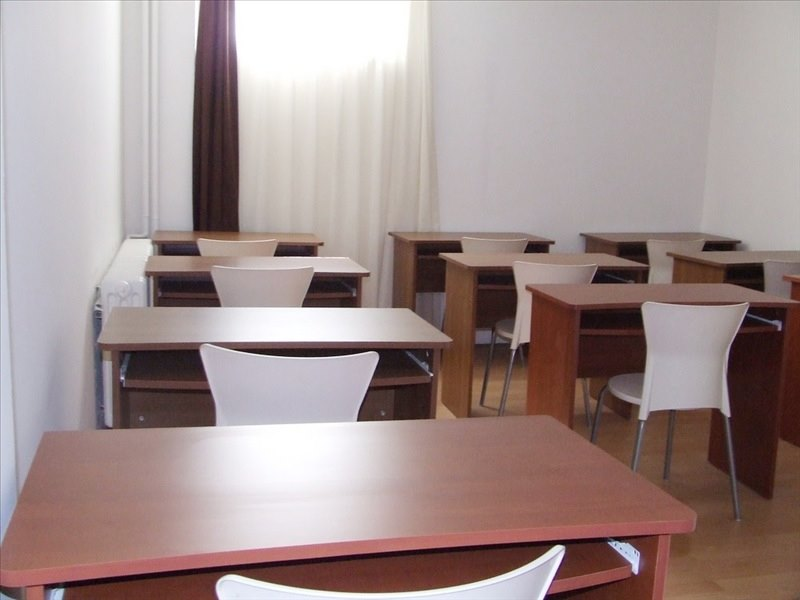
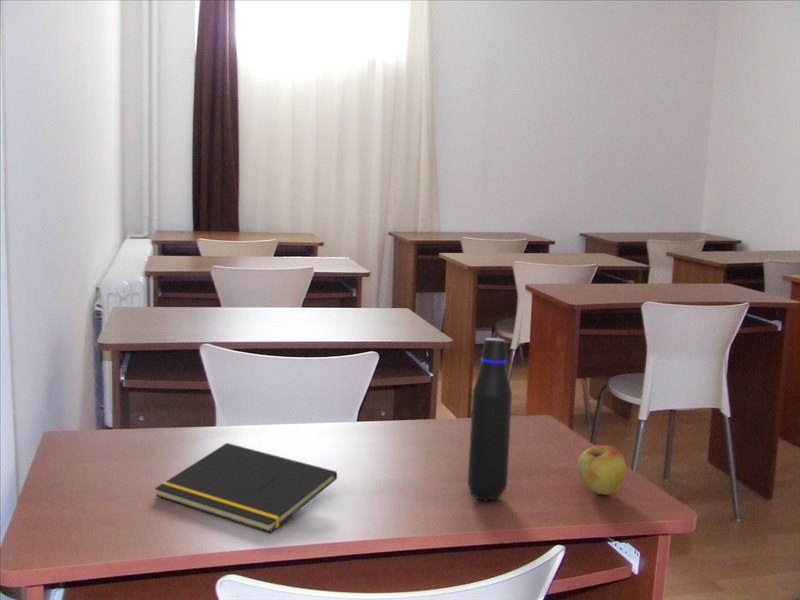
+ water bottle (490, 419)
+ notepad (246, 483)
+ apple (601, 470)
